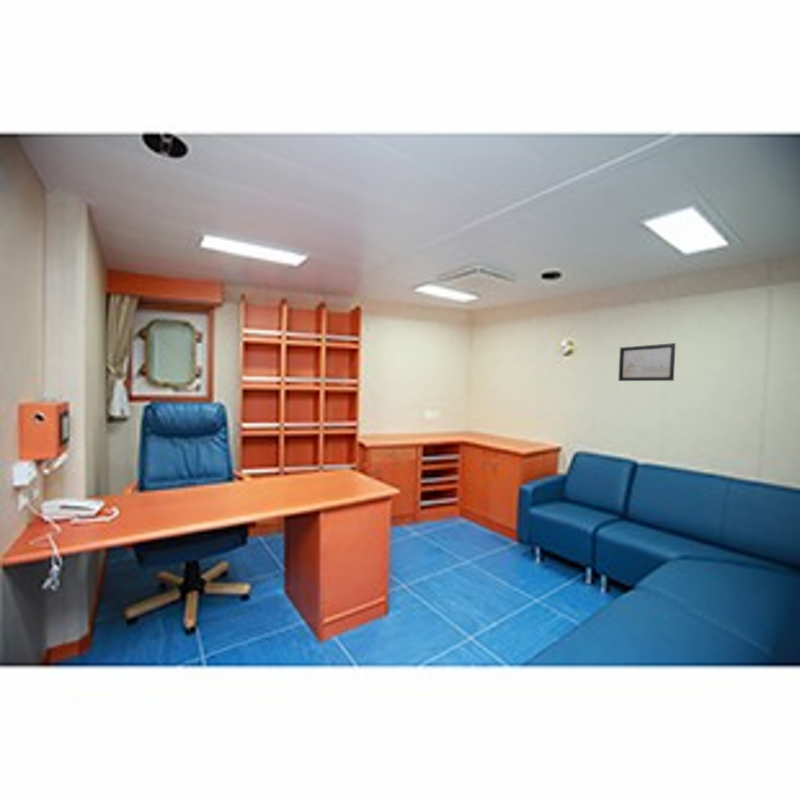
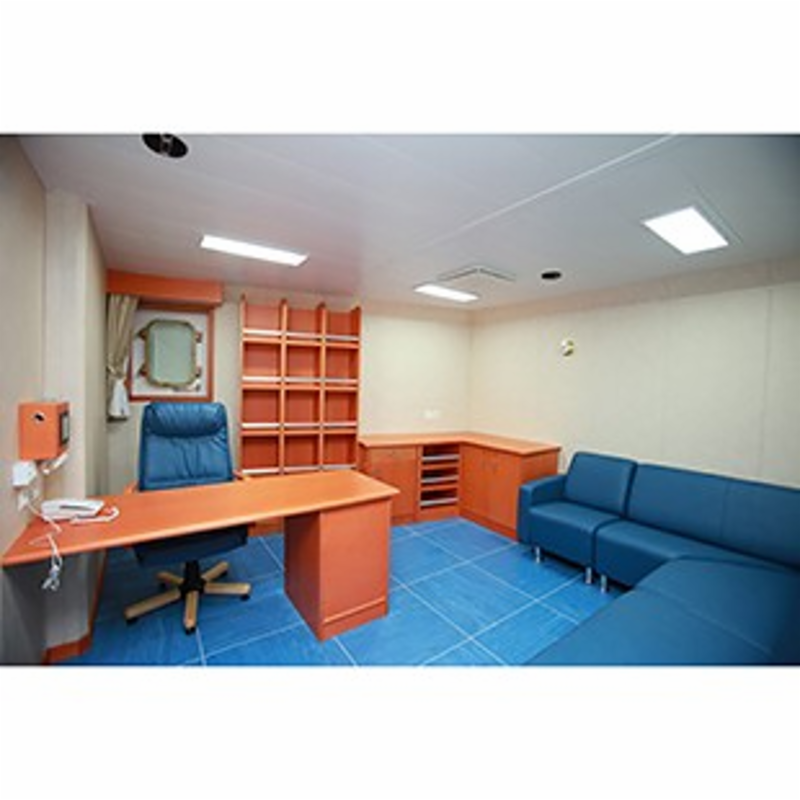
- wall art (645, 363)
